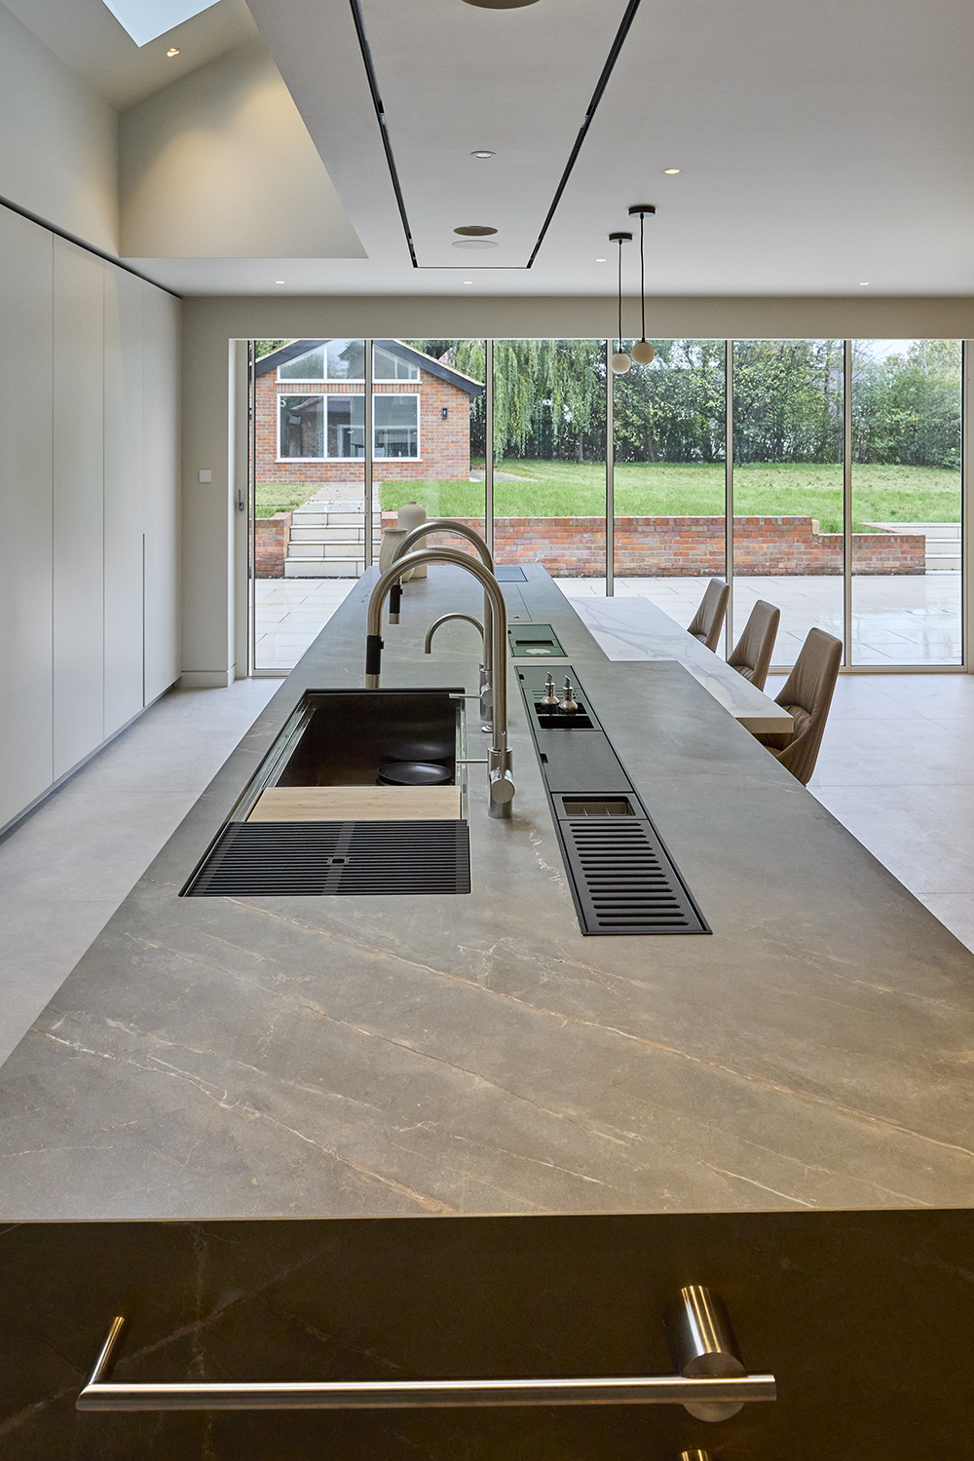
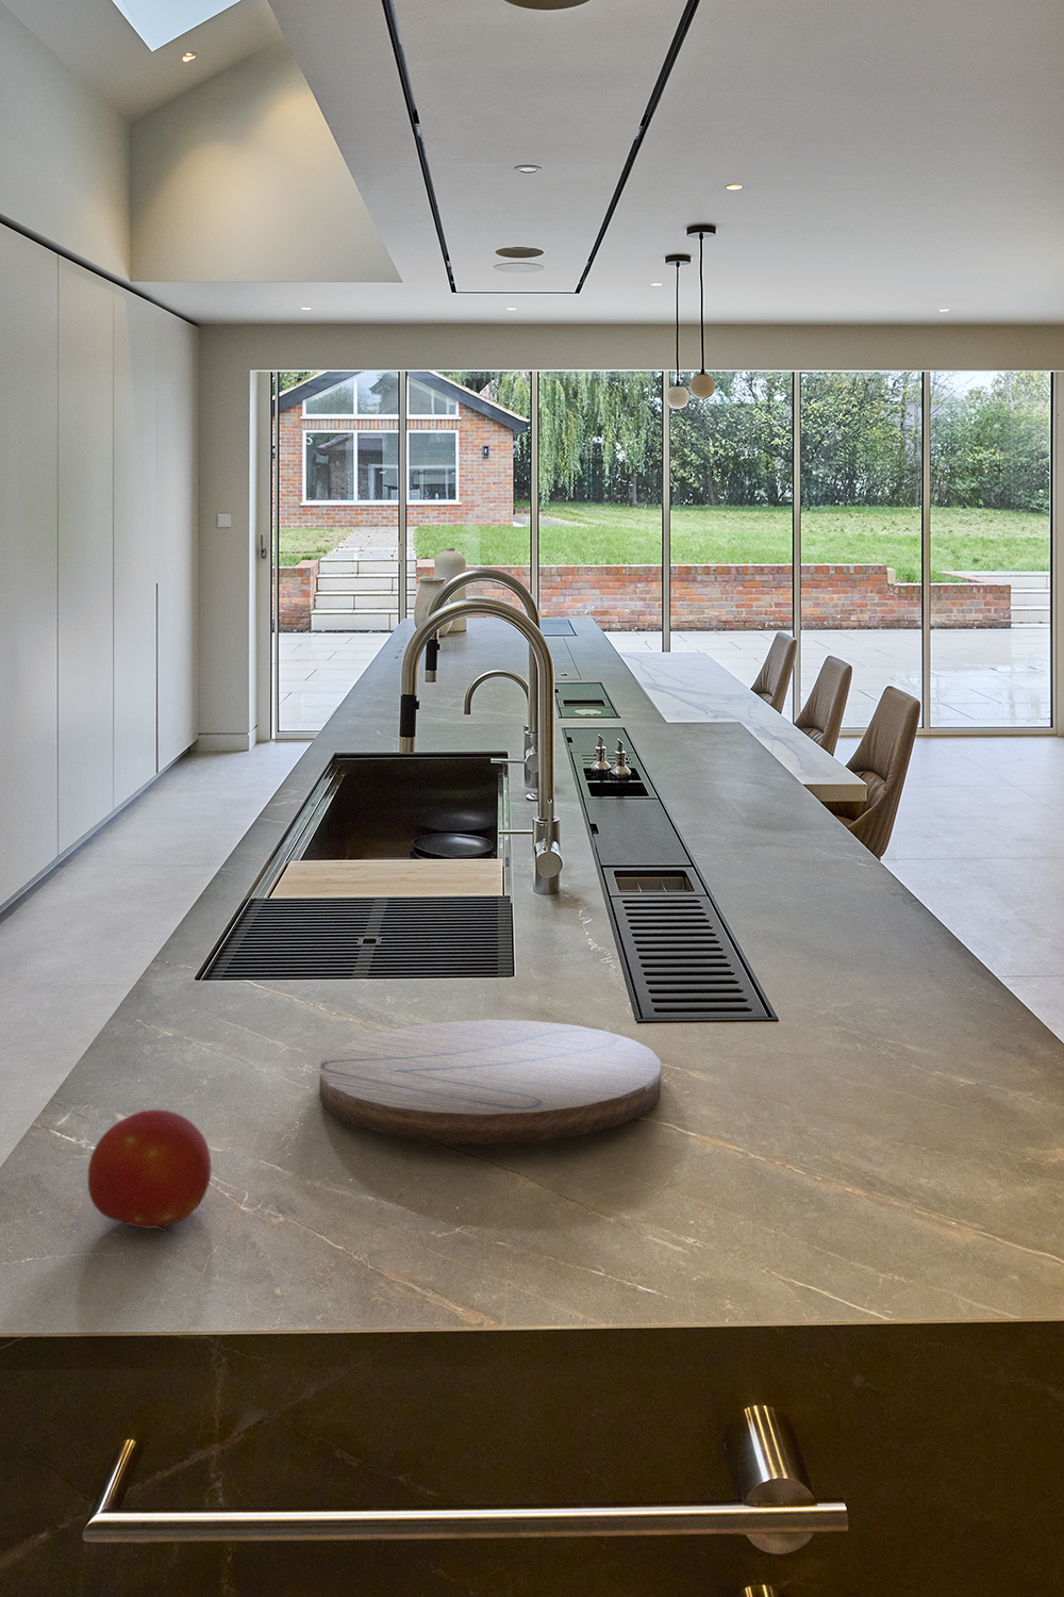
+ fruit (150, 1166)
+ cutting board (490, 1073)
